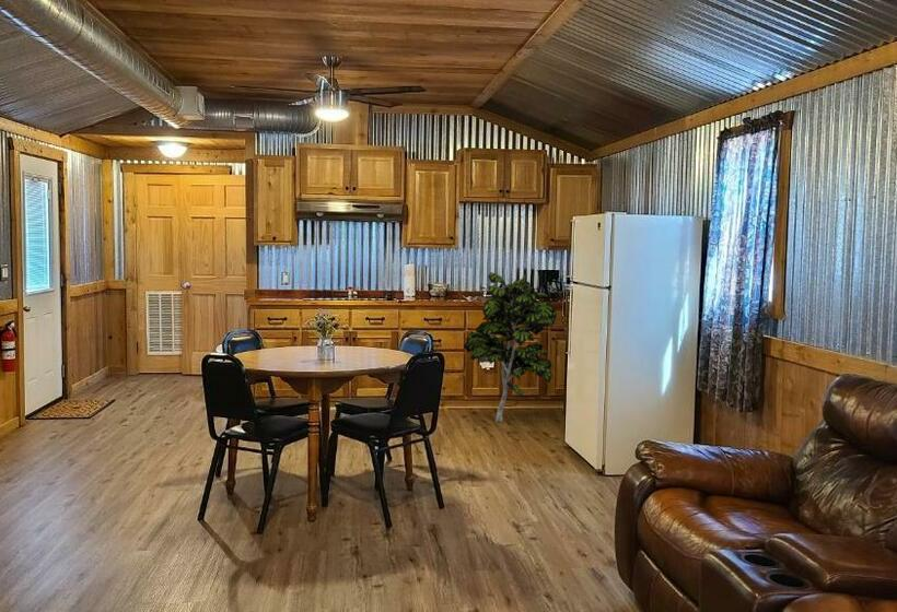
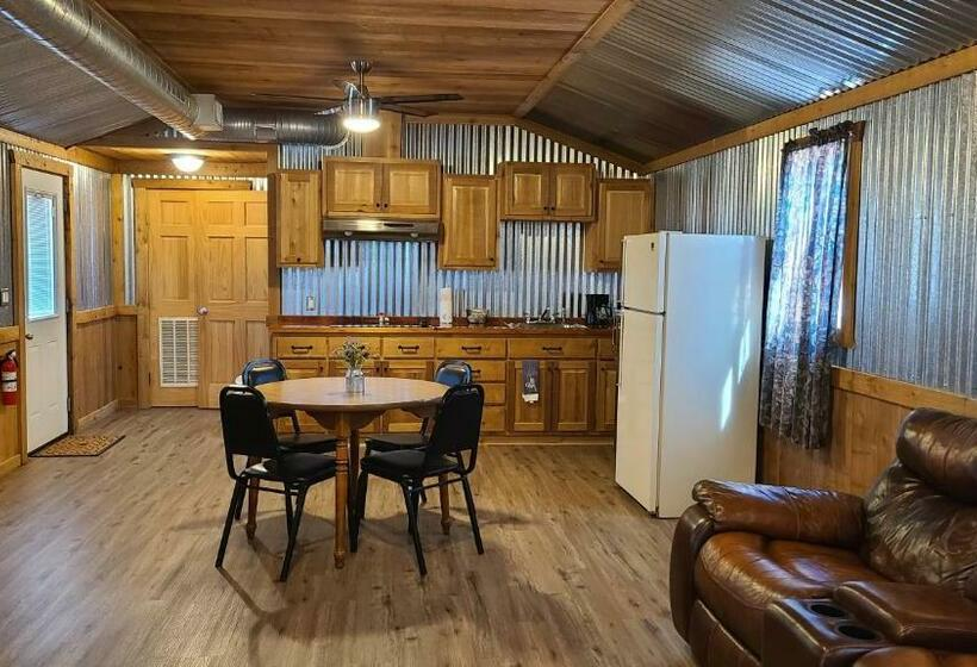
- indoor plant (508, 346)
